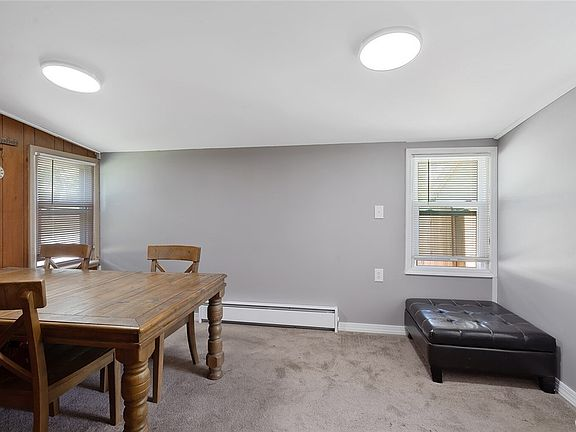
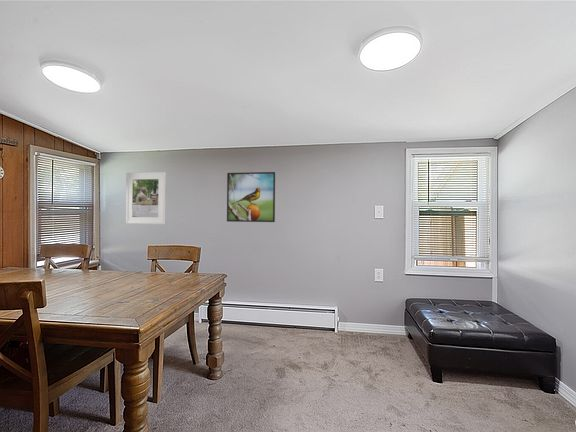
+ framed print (250, 197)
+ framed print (145, 198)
